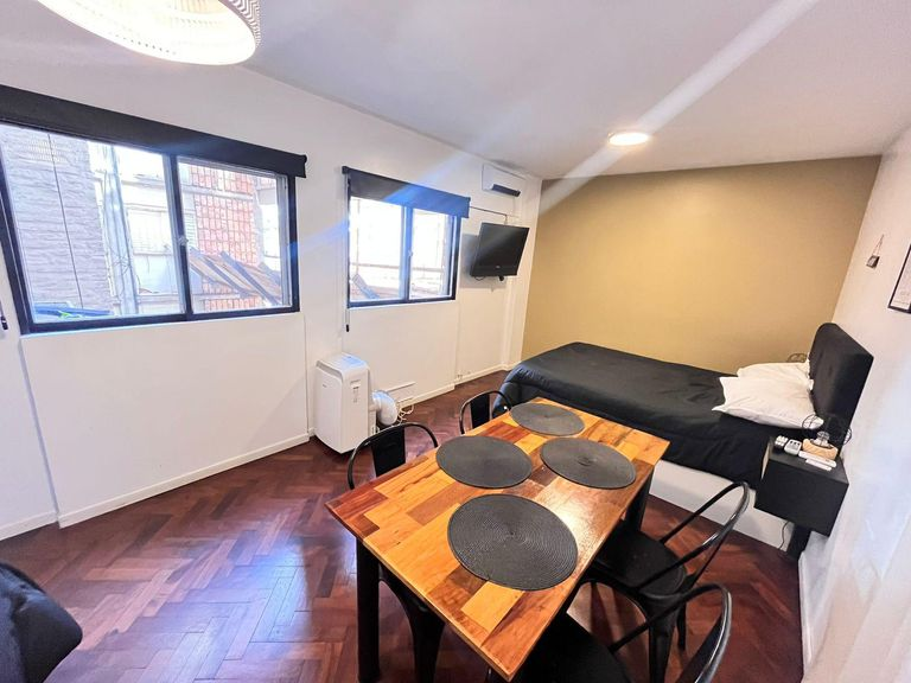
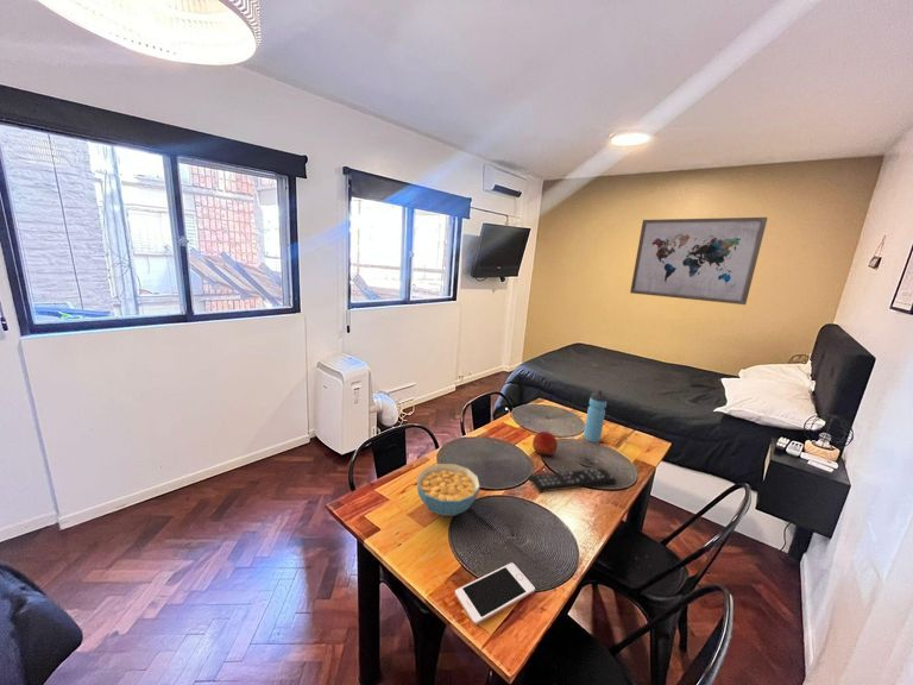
+ water bottle (596, 415)
+ wall art (691, 259)
+ cell phone (495, 591)
+ remote control (573, 478)
+ cereal bowl (447, 494)
+ fruit (544, 442)
